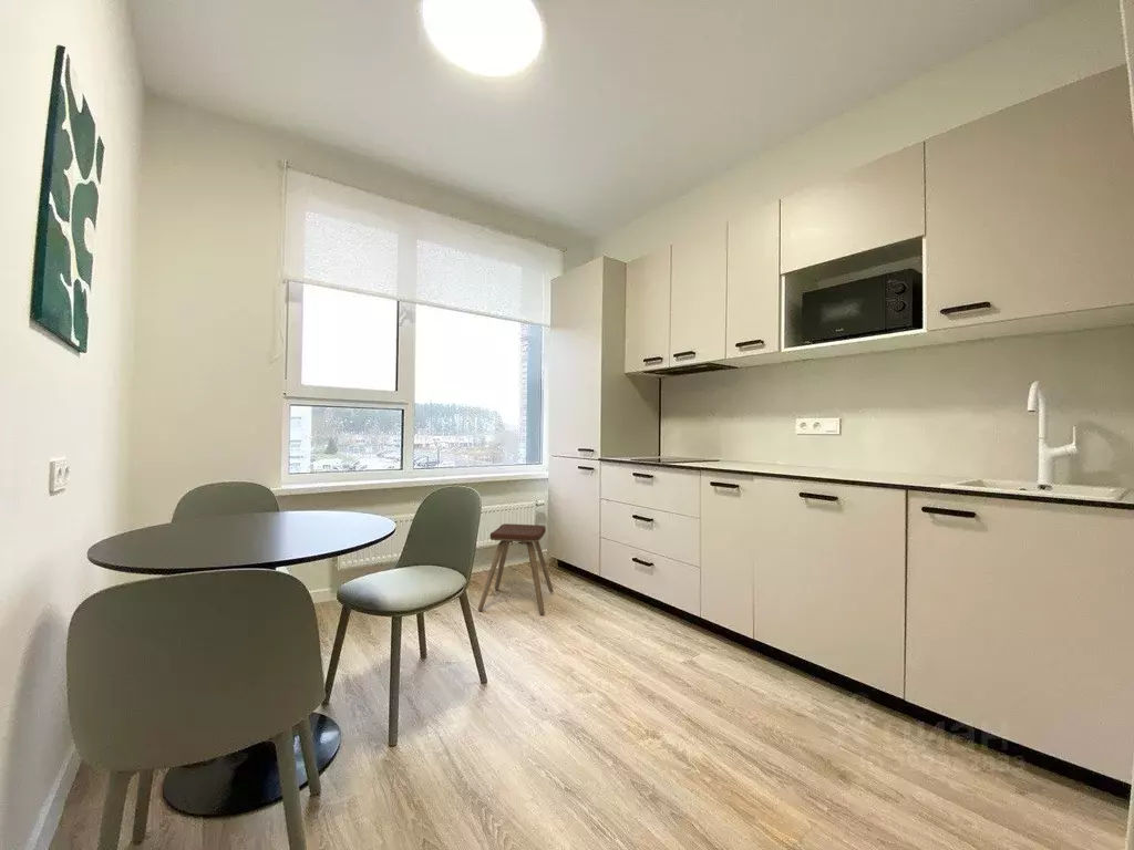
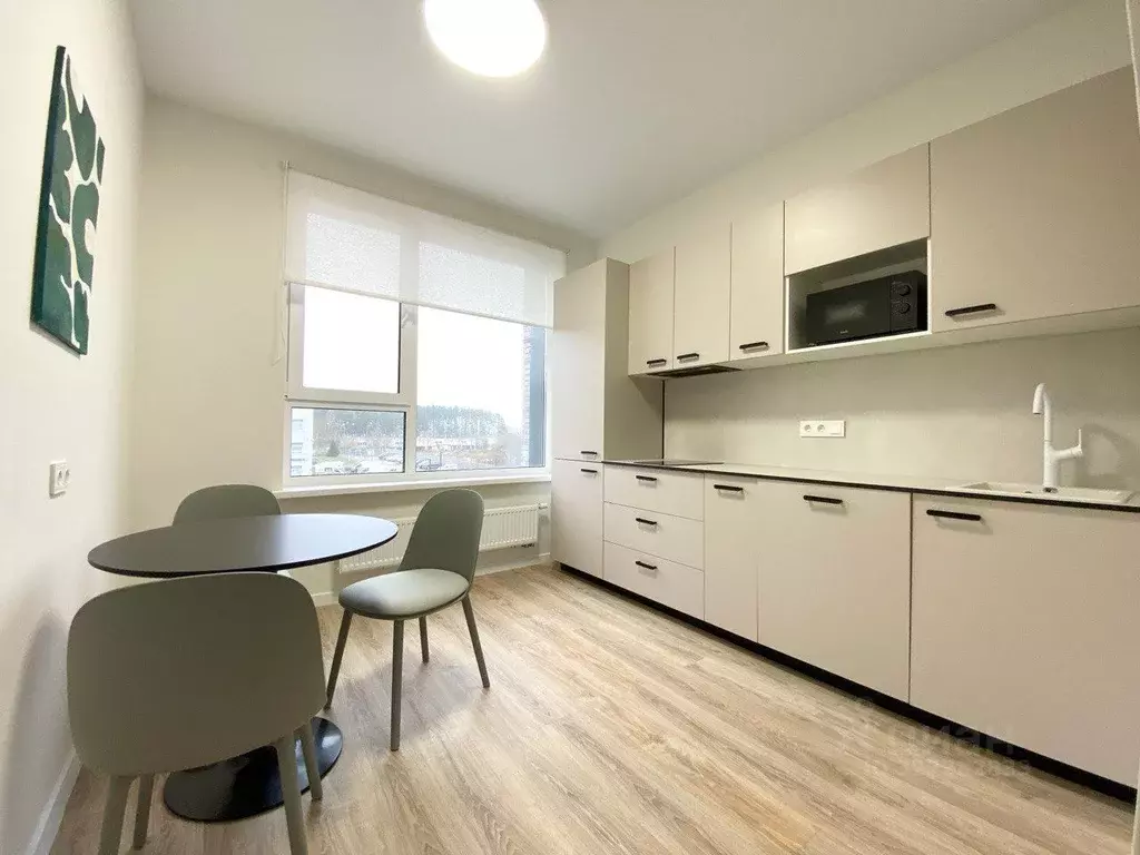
- music stool (529, 560)
